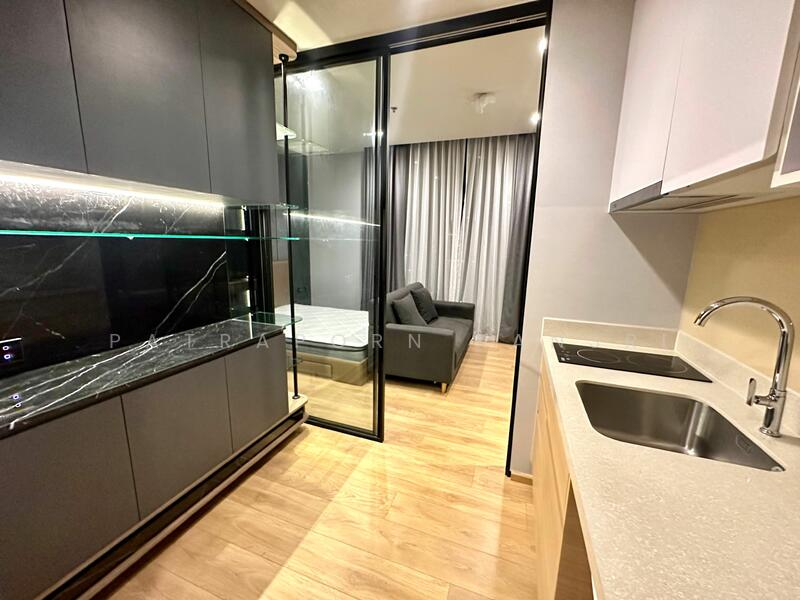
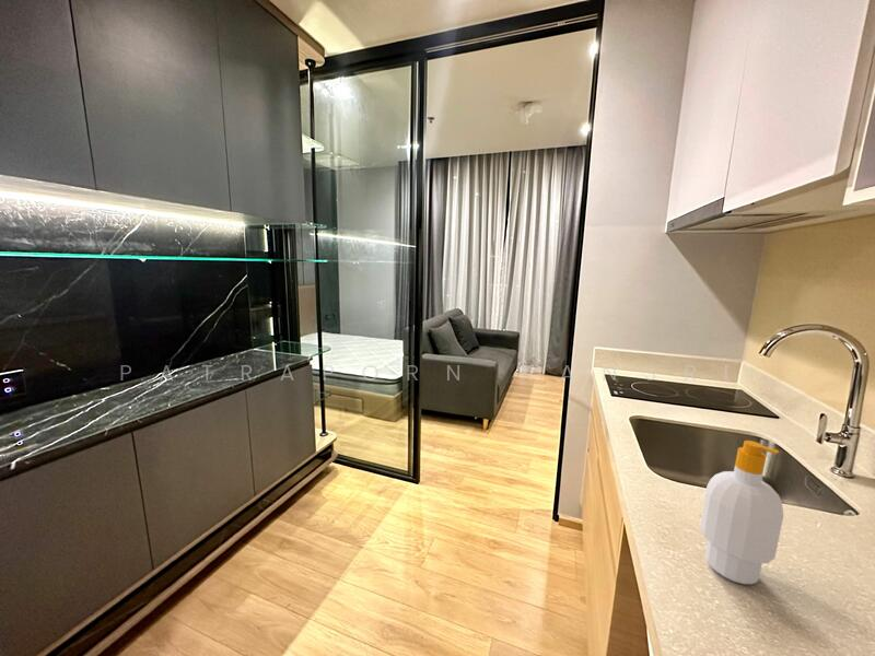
+ soap bottle (740, 507)
